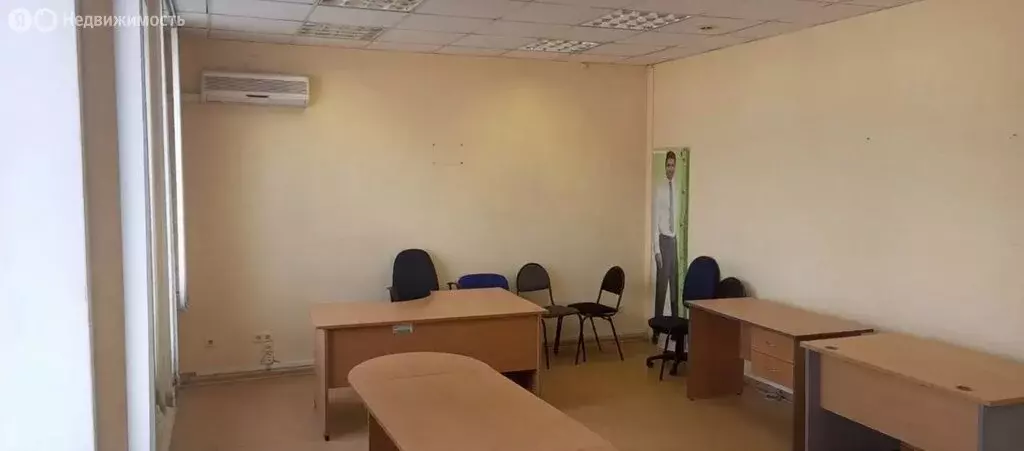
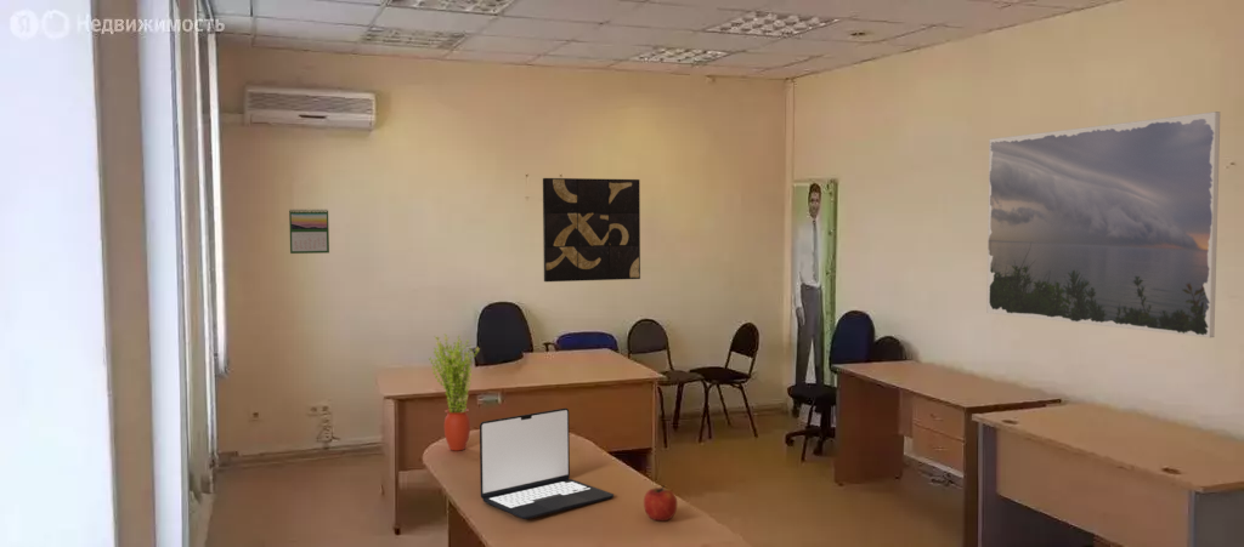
+ laptop (548, 460)
+ wall art (592, 229)
+ calendar (309, 230)
+ apple (660, 502)
+ potted plant (453, 393)
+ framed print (1087, 226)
